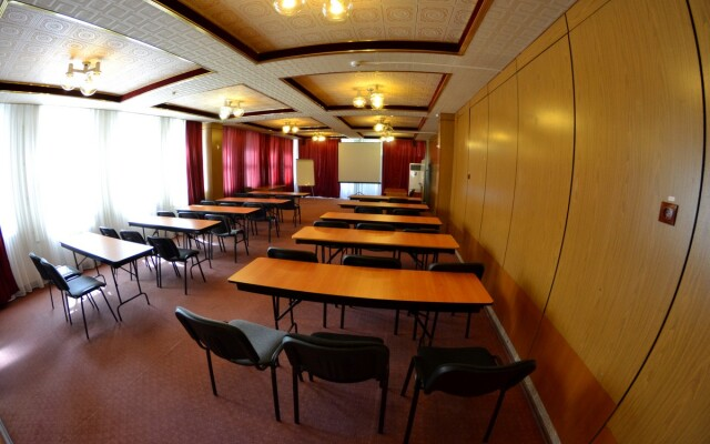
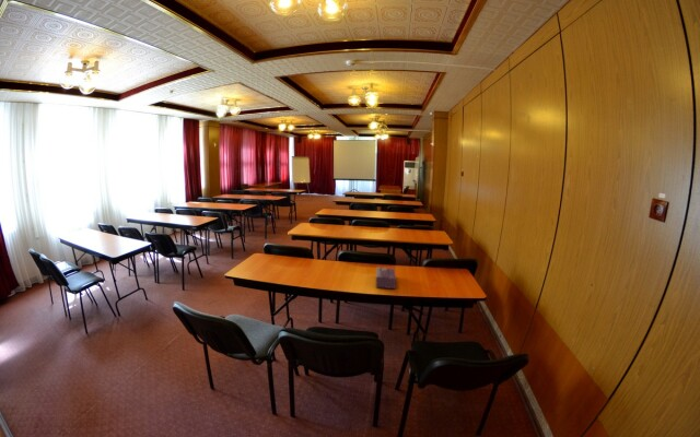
+ tissue box (385, 276)
